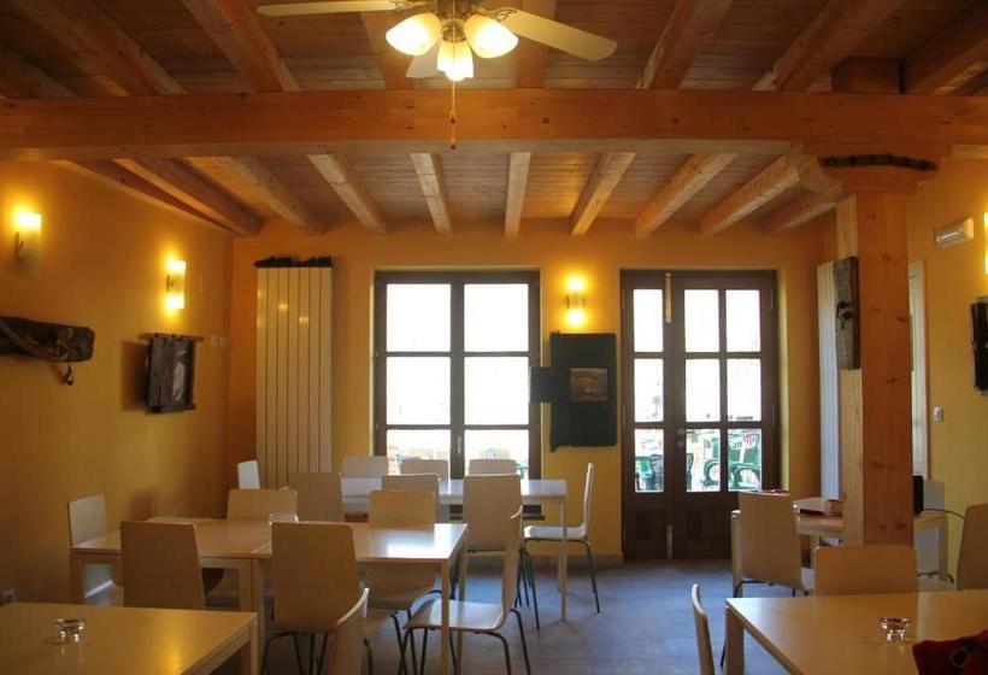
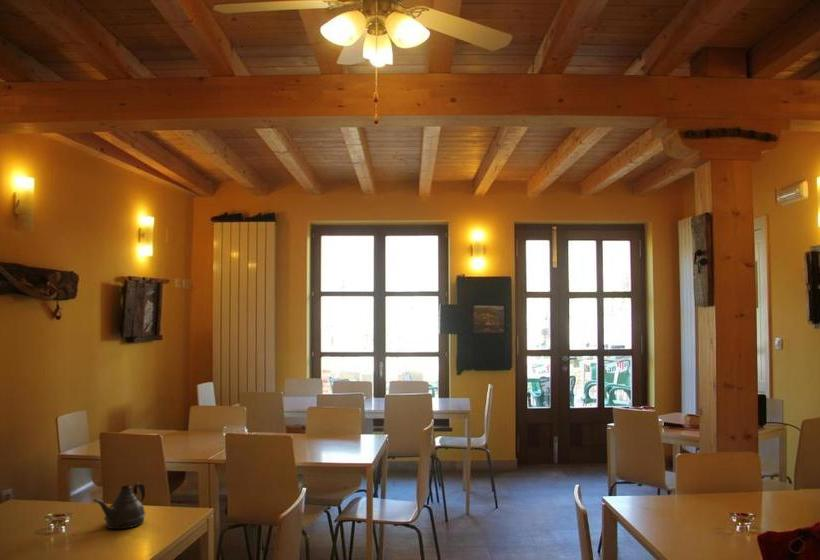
+ teapot (118, 507)
